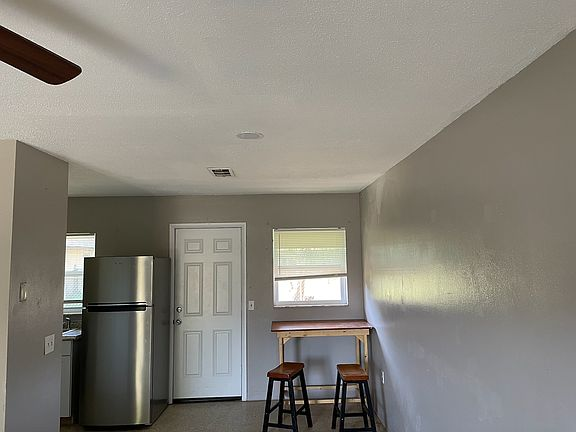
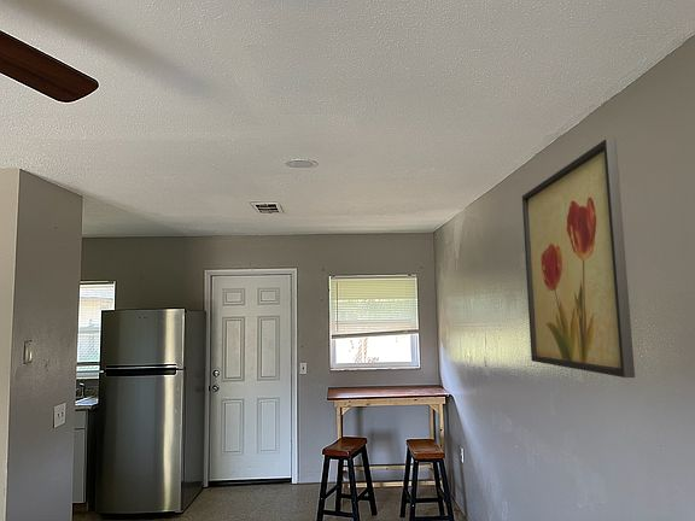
+ wall art (567, 268)
